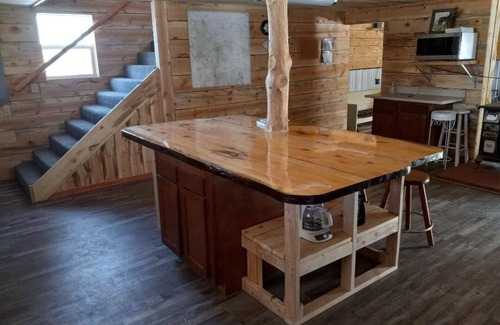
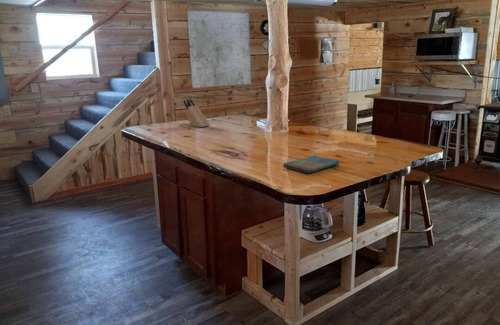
+ knife block (195, 112)
+ dish towel (311, 163)
